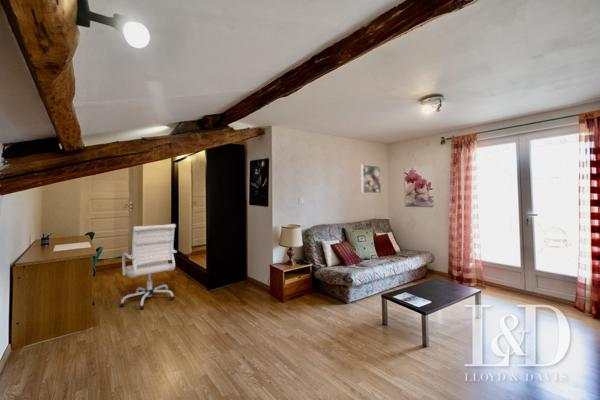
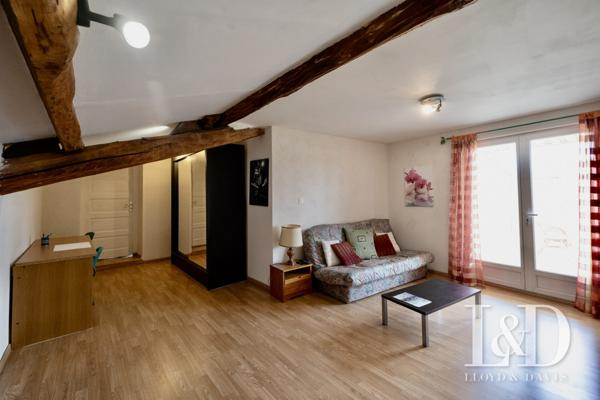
- office chair (148, 261)
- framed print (371, 179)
